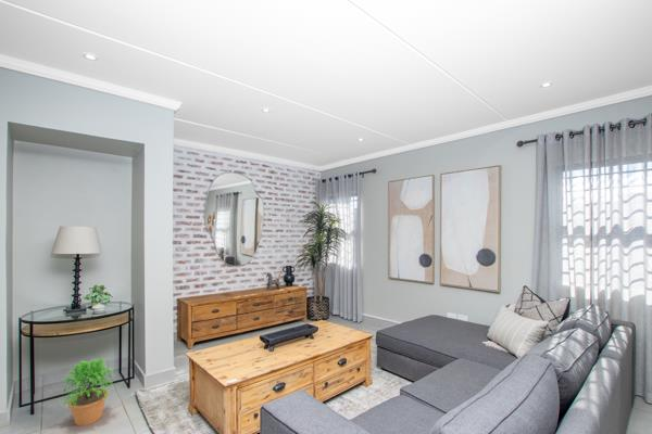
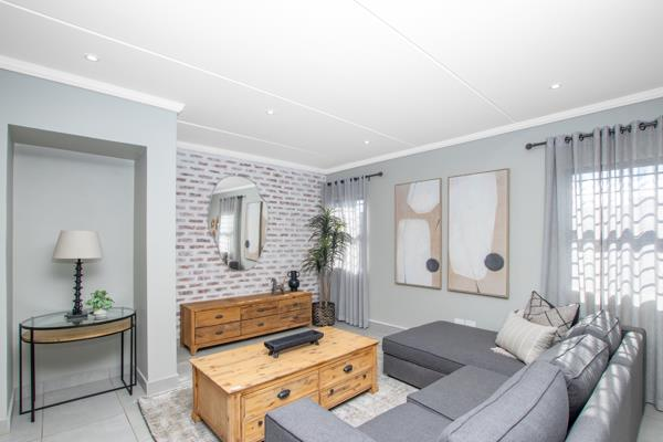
- potted plant (88, 388)
